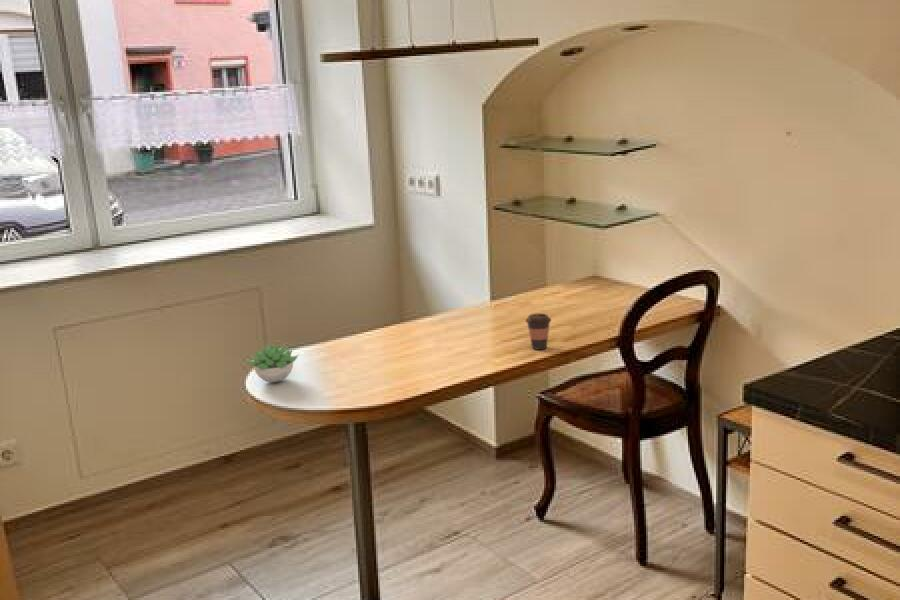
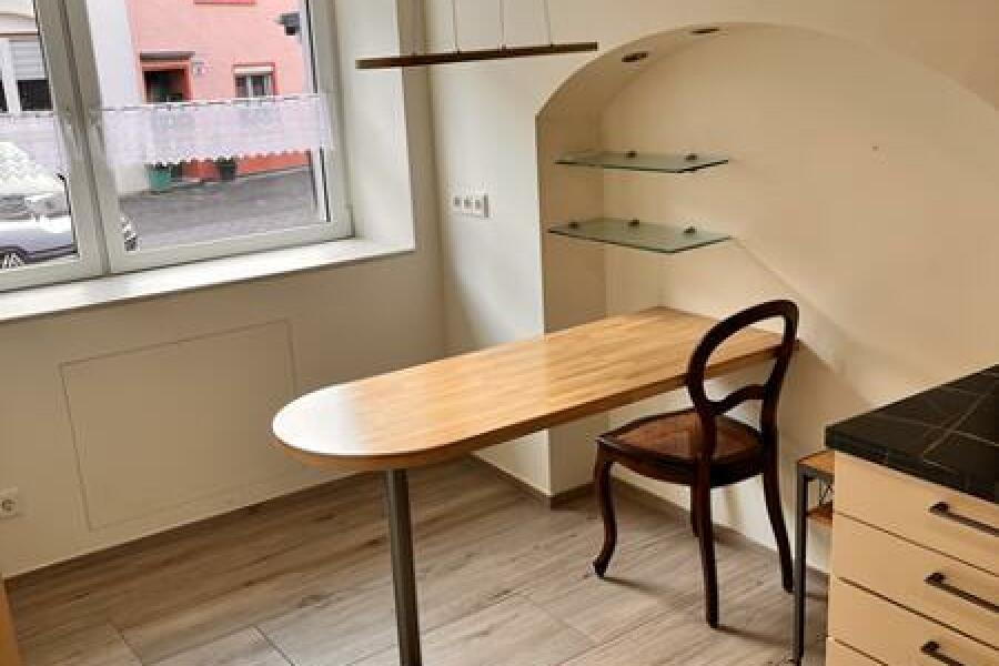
- succulent plant (273, 364)
- coffee cup (538, 331)
